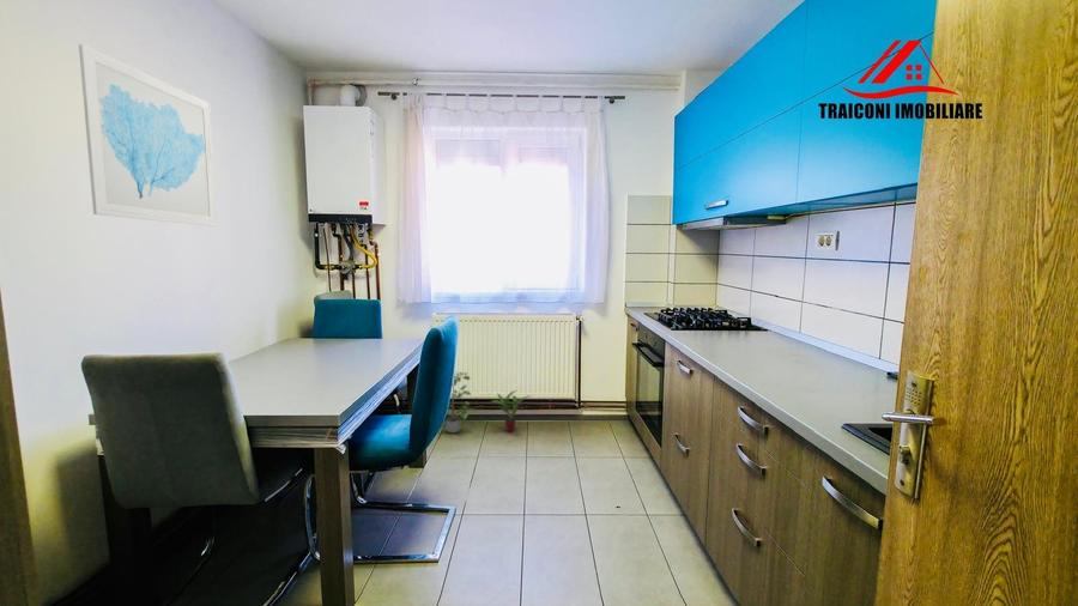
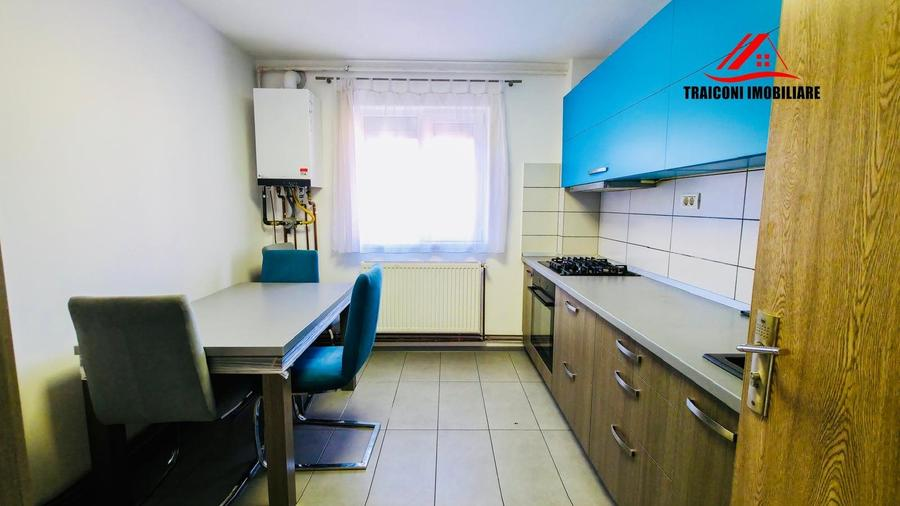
- potted plant (510, 413)
- wall art (159, 151)
- potted plant (458, 398)
